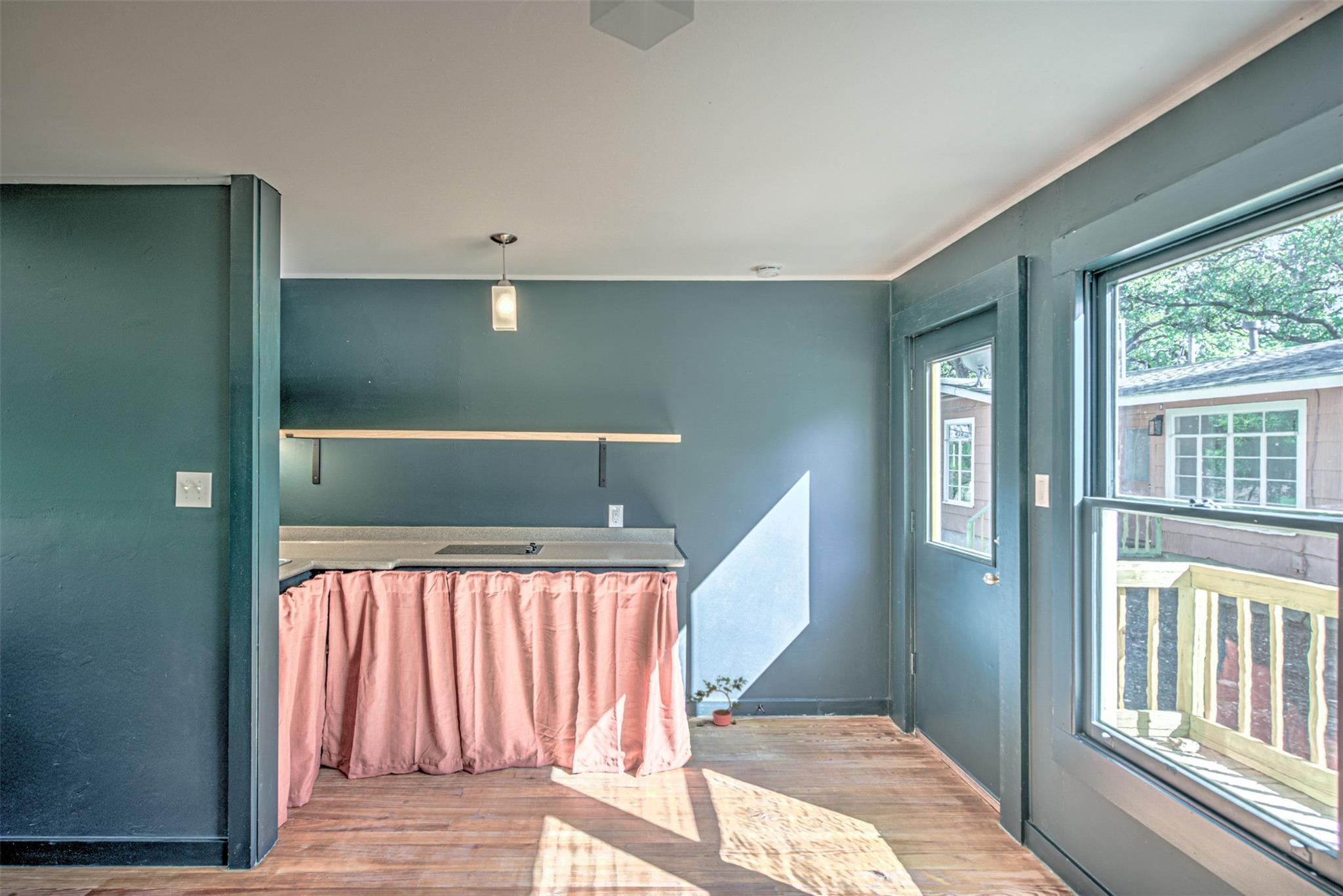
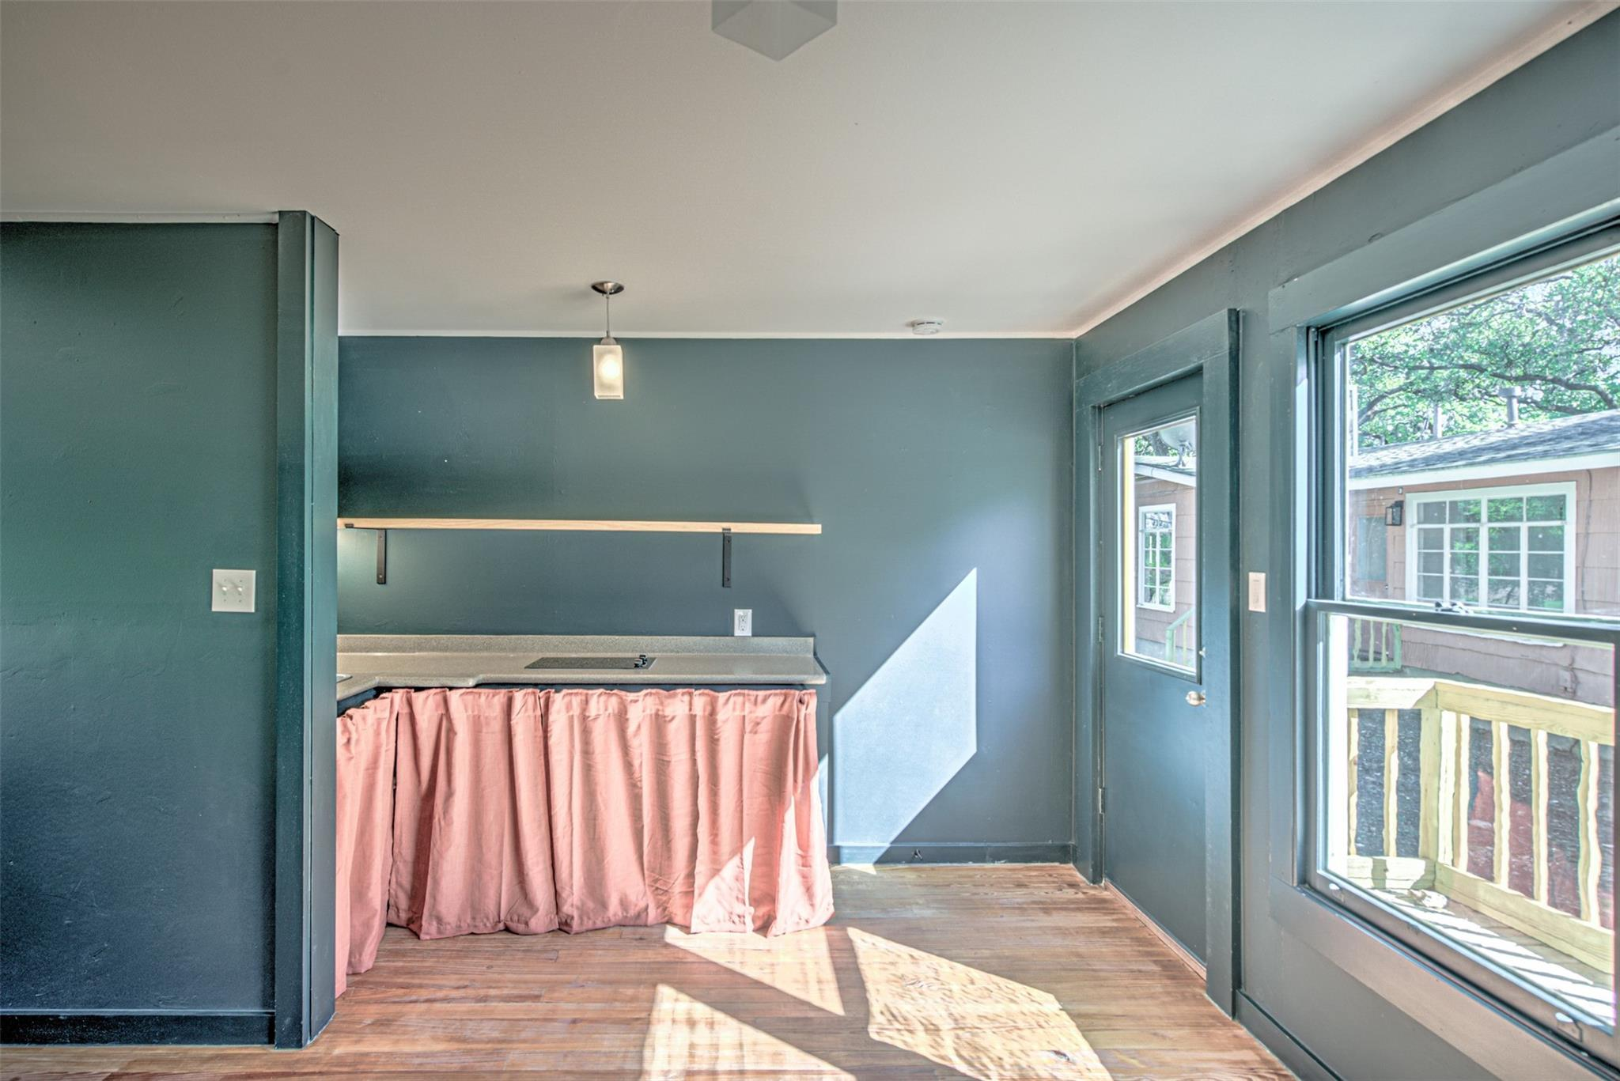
- potted plant (709, 695)
